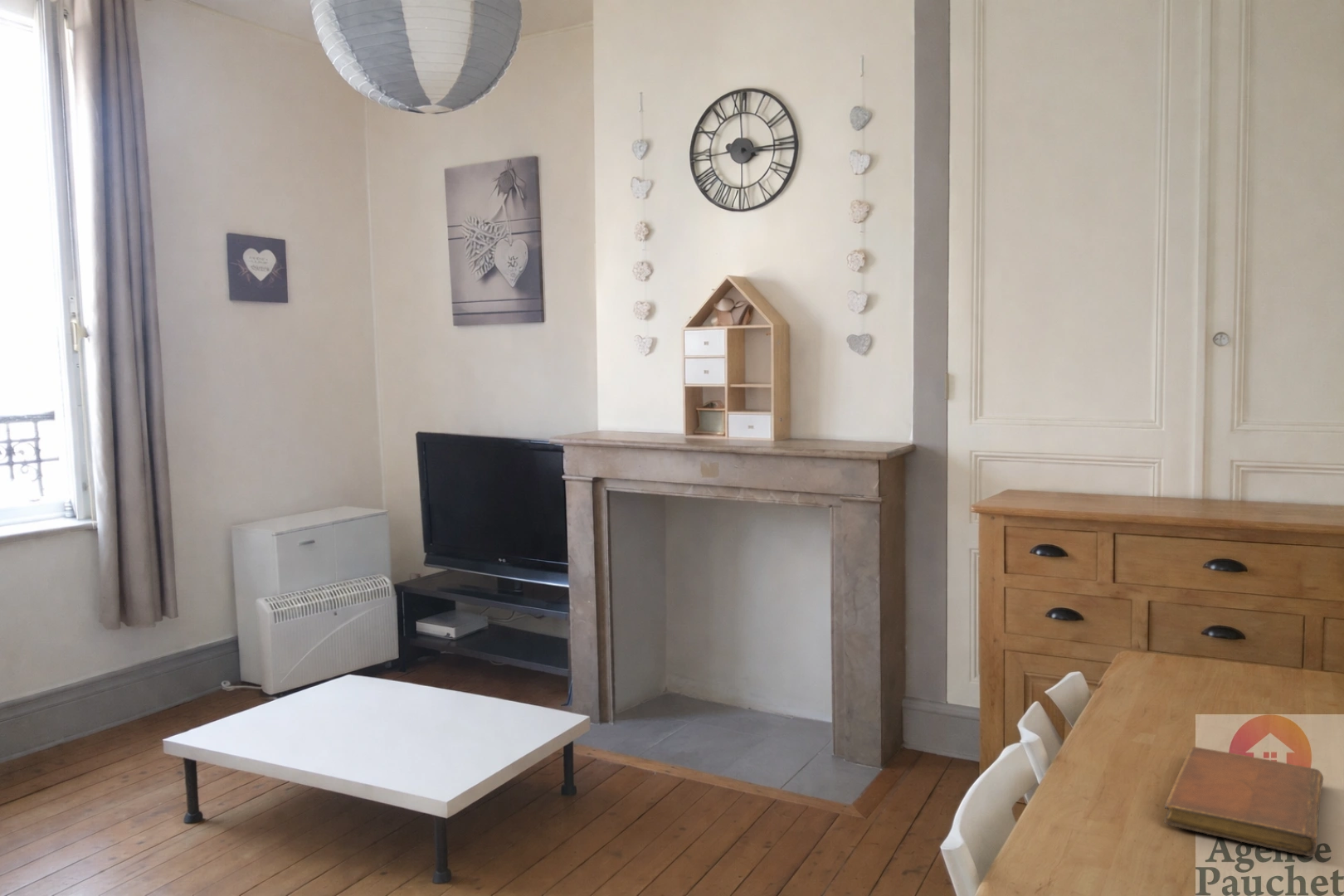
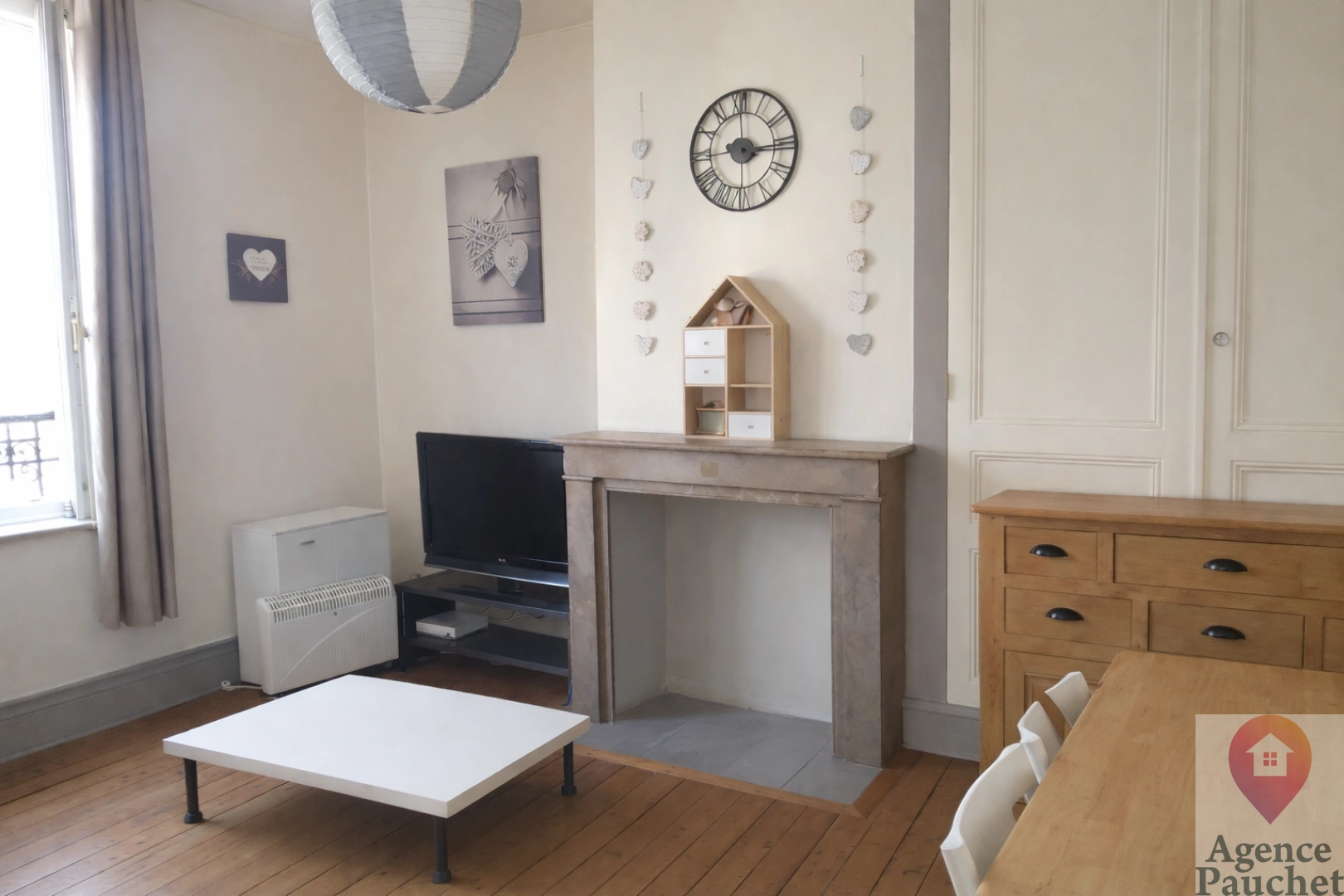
- notebook (1246, 795)
